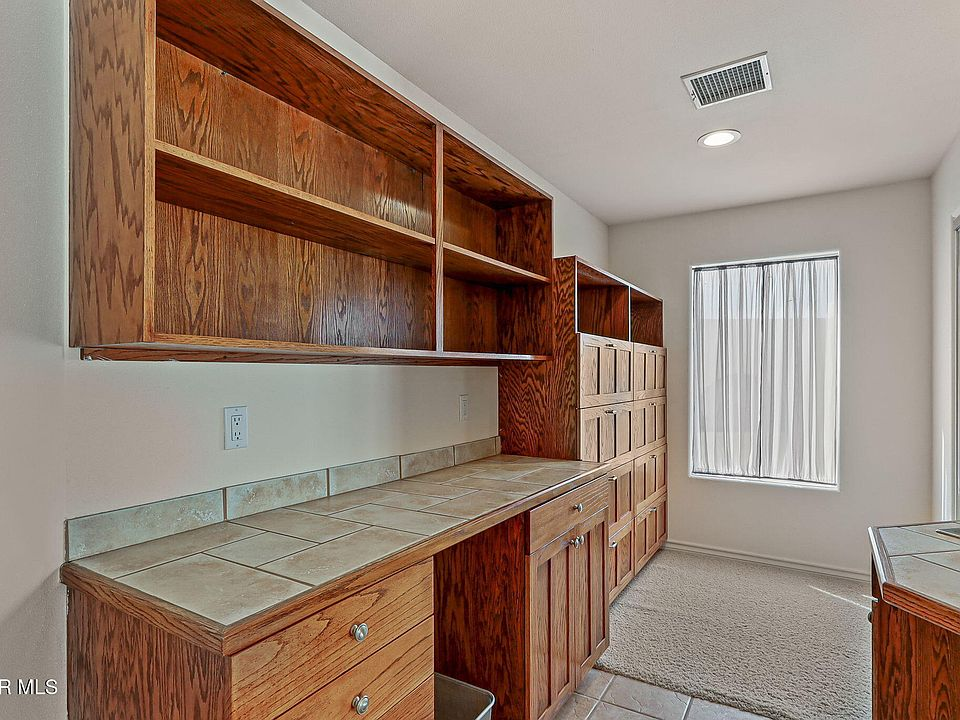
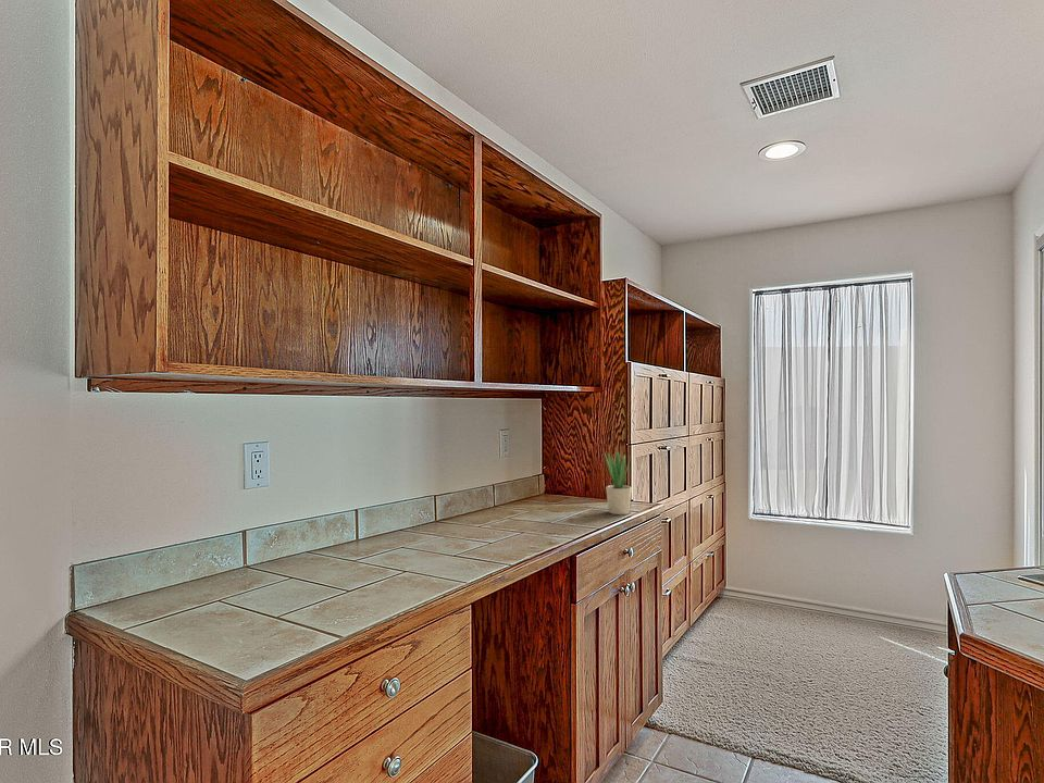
+ potted plant (617, 476)
